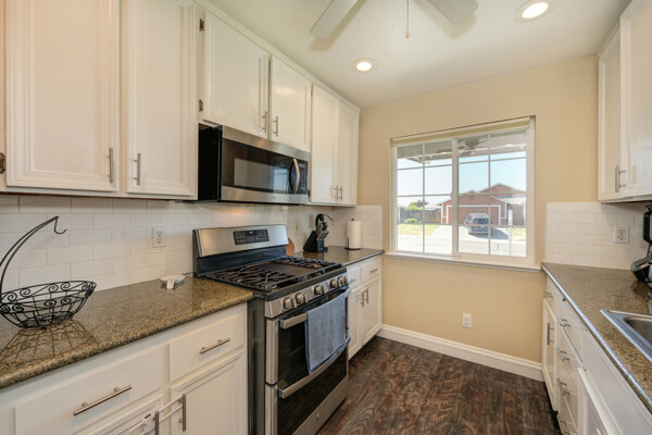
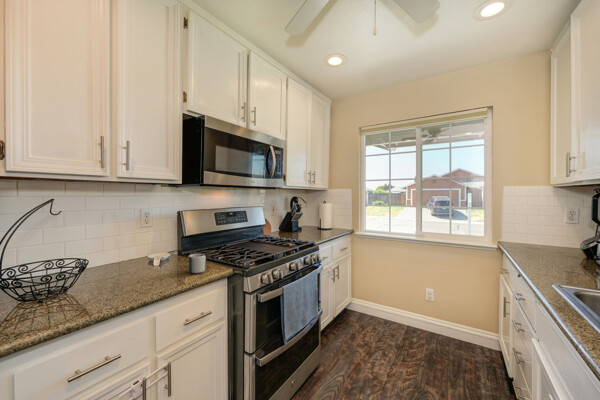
+ mug (199, 262)
